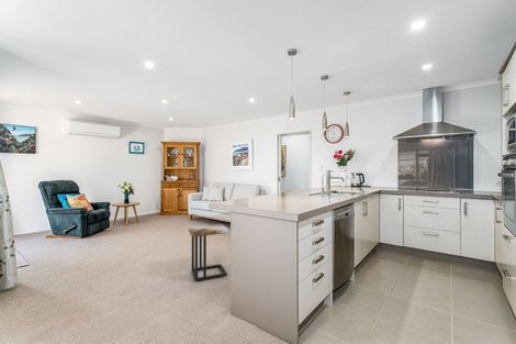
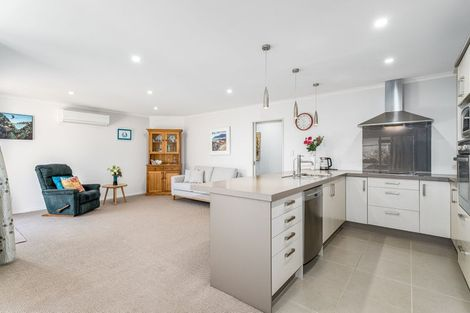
- side table (205, 251)
